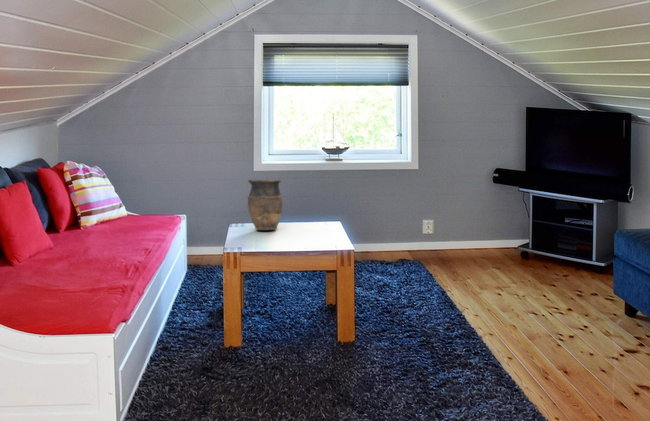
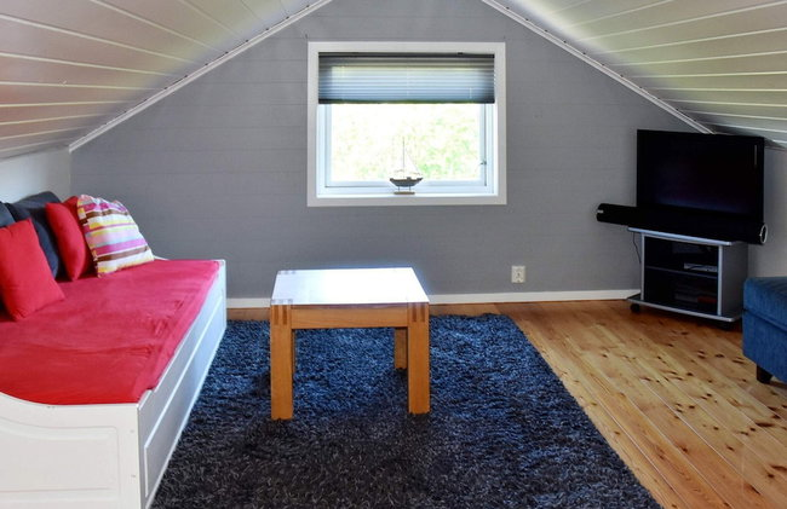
- vase (265, 204)
